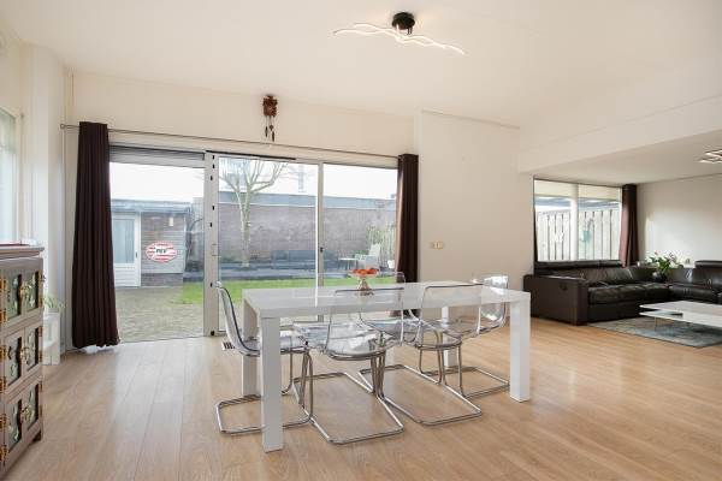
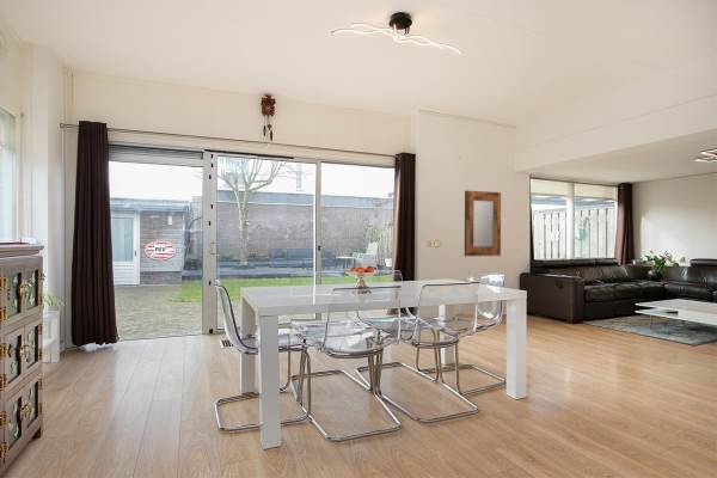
+ home mirror (483, 223)
